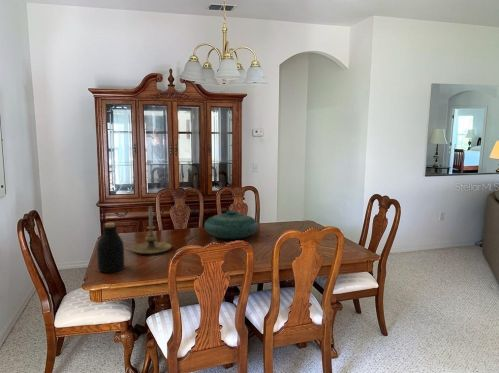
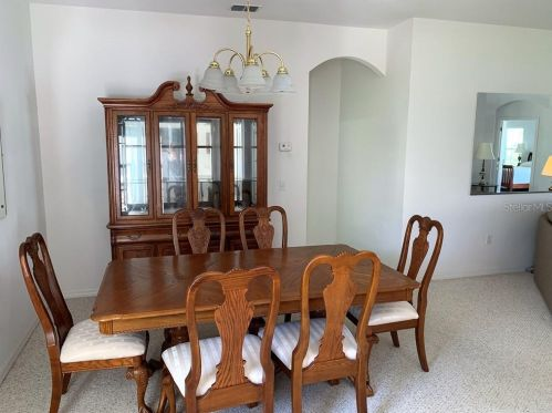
- bottle (110, 246)
- candle holder (150, 227)
- decorative bowl (231, 223)
